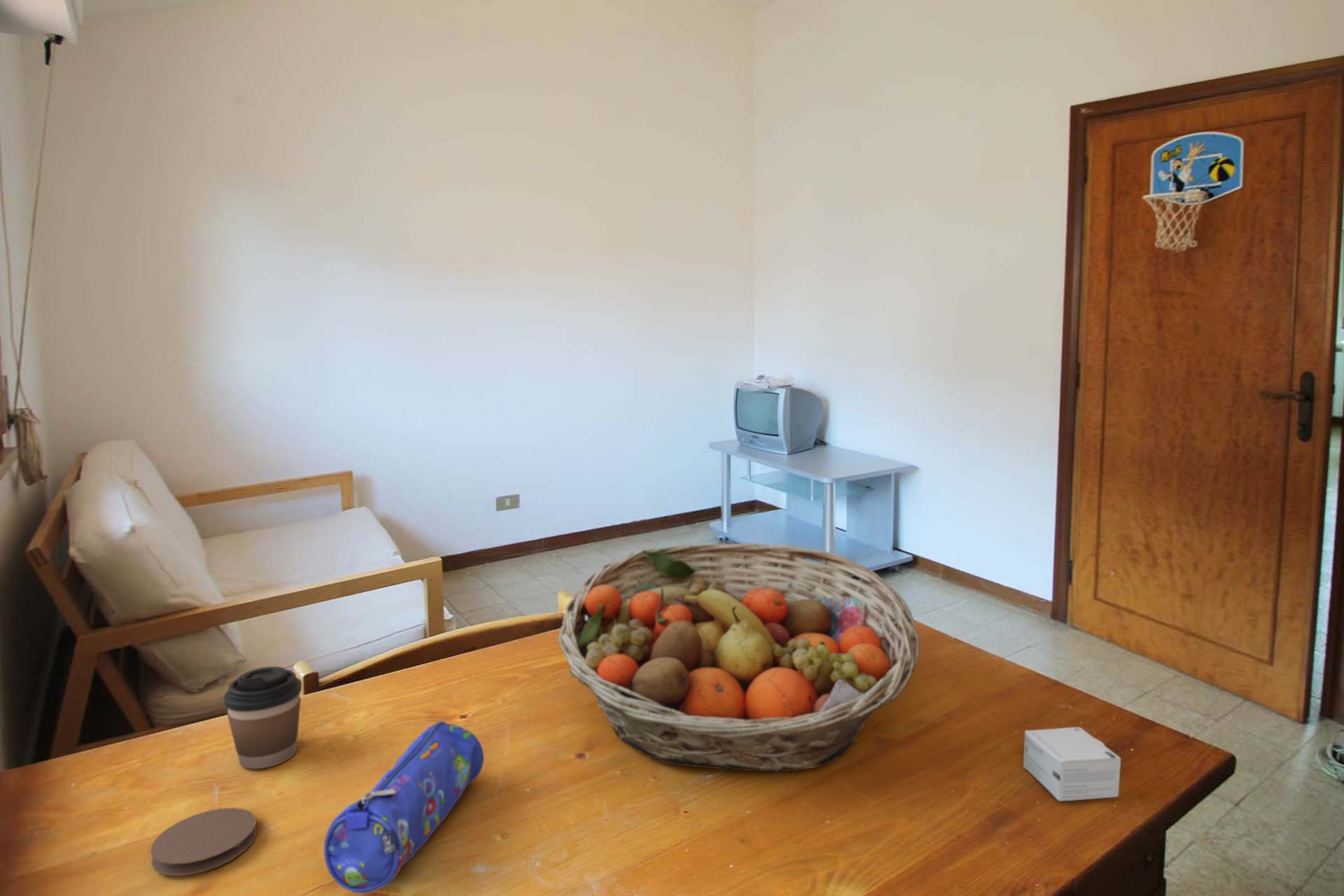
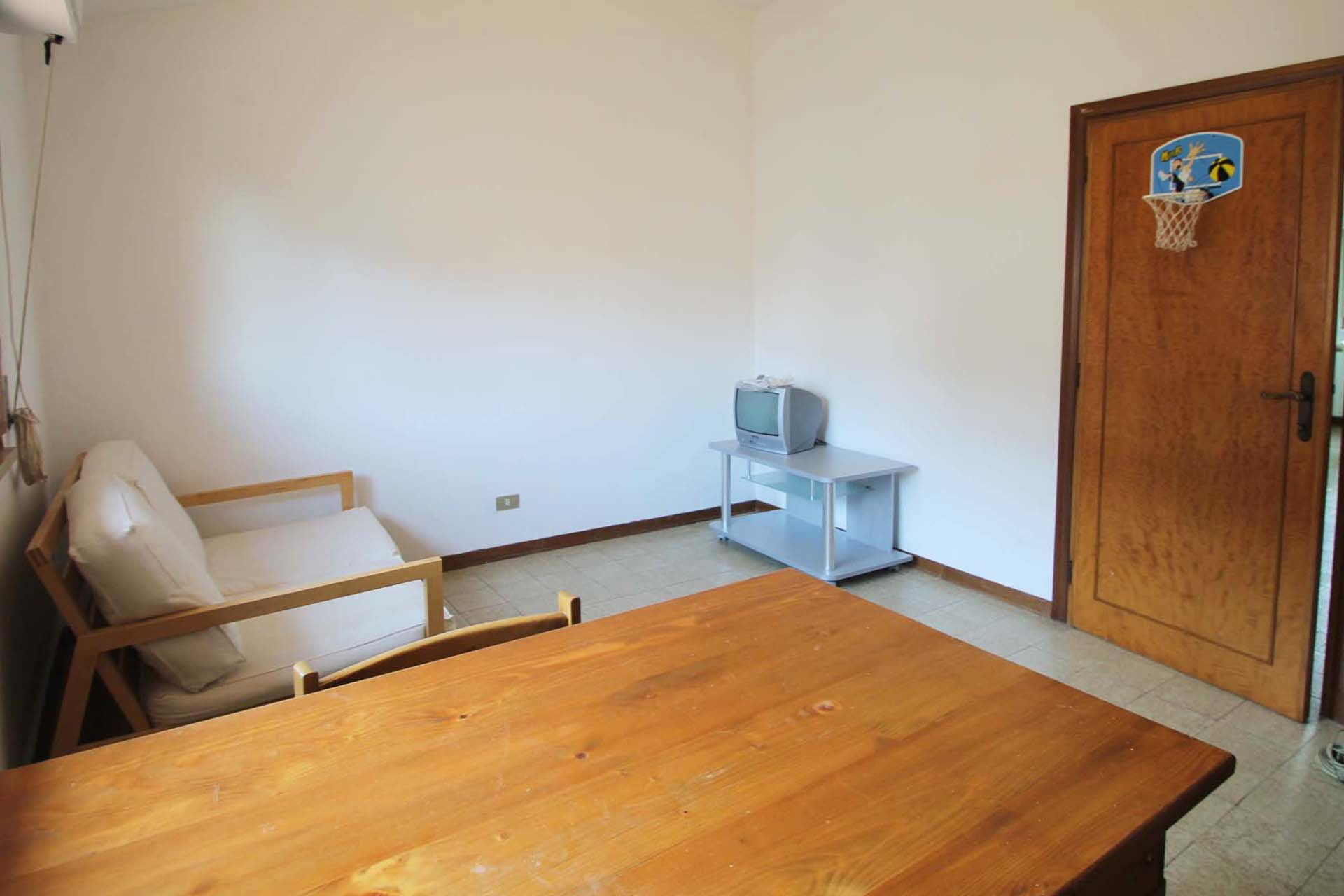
- coaster (205, 839)
- pencil case (410, 794)
- small box (1070, 762)
- fruit basket (734, 645)
- coffee cup (265, 712)
